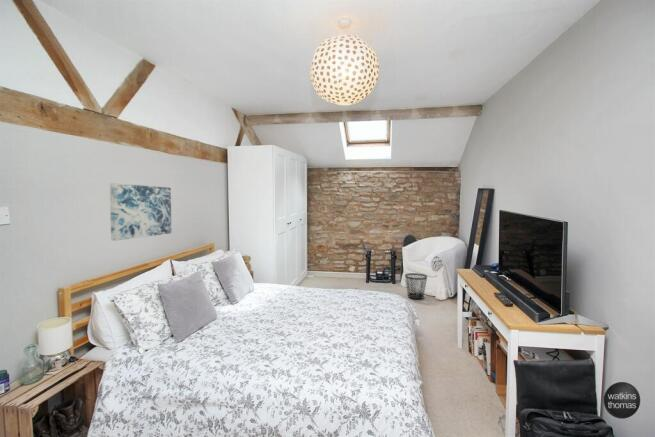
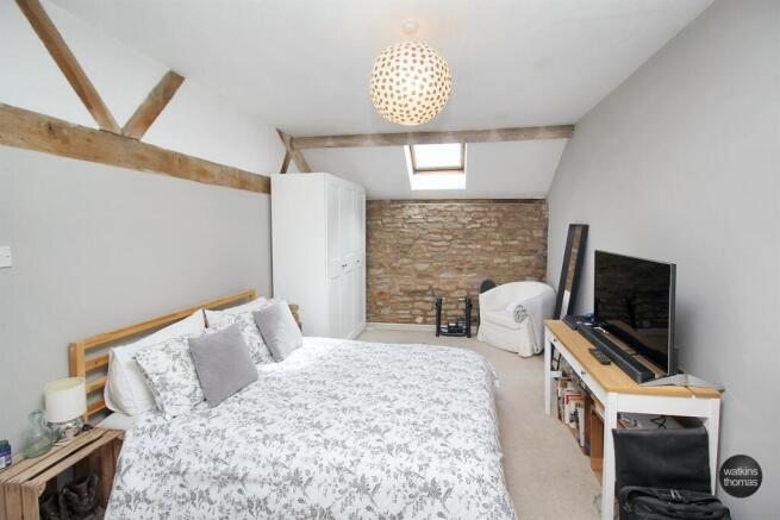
- wall art (143, 211)
- wastebasket (416, 286)
